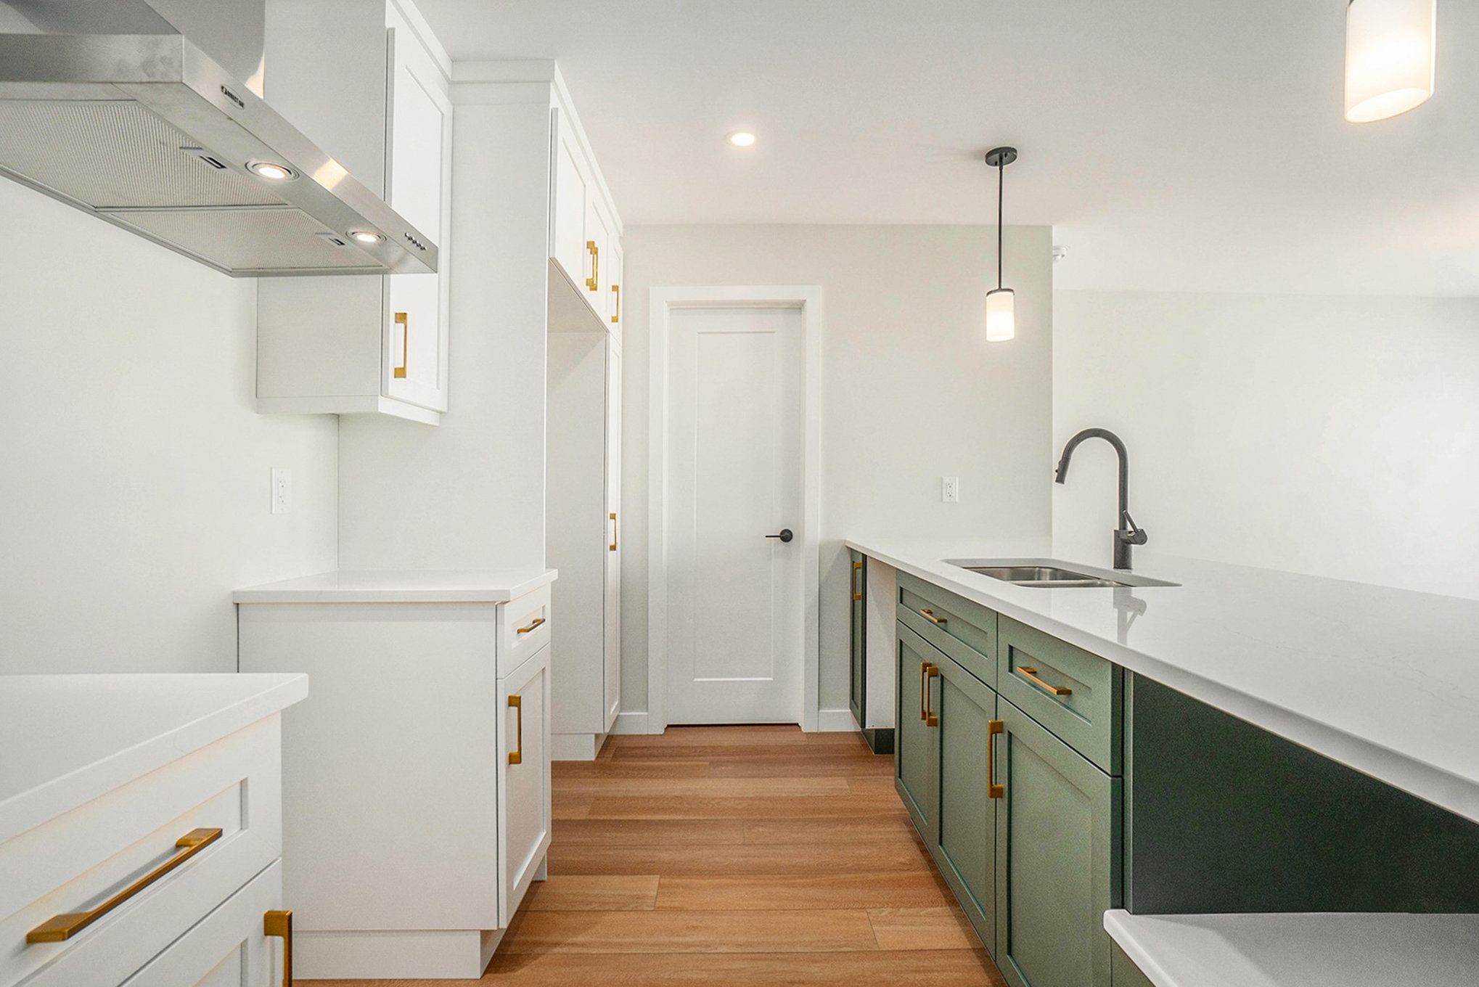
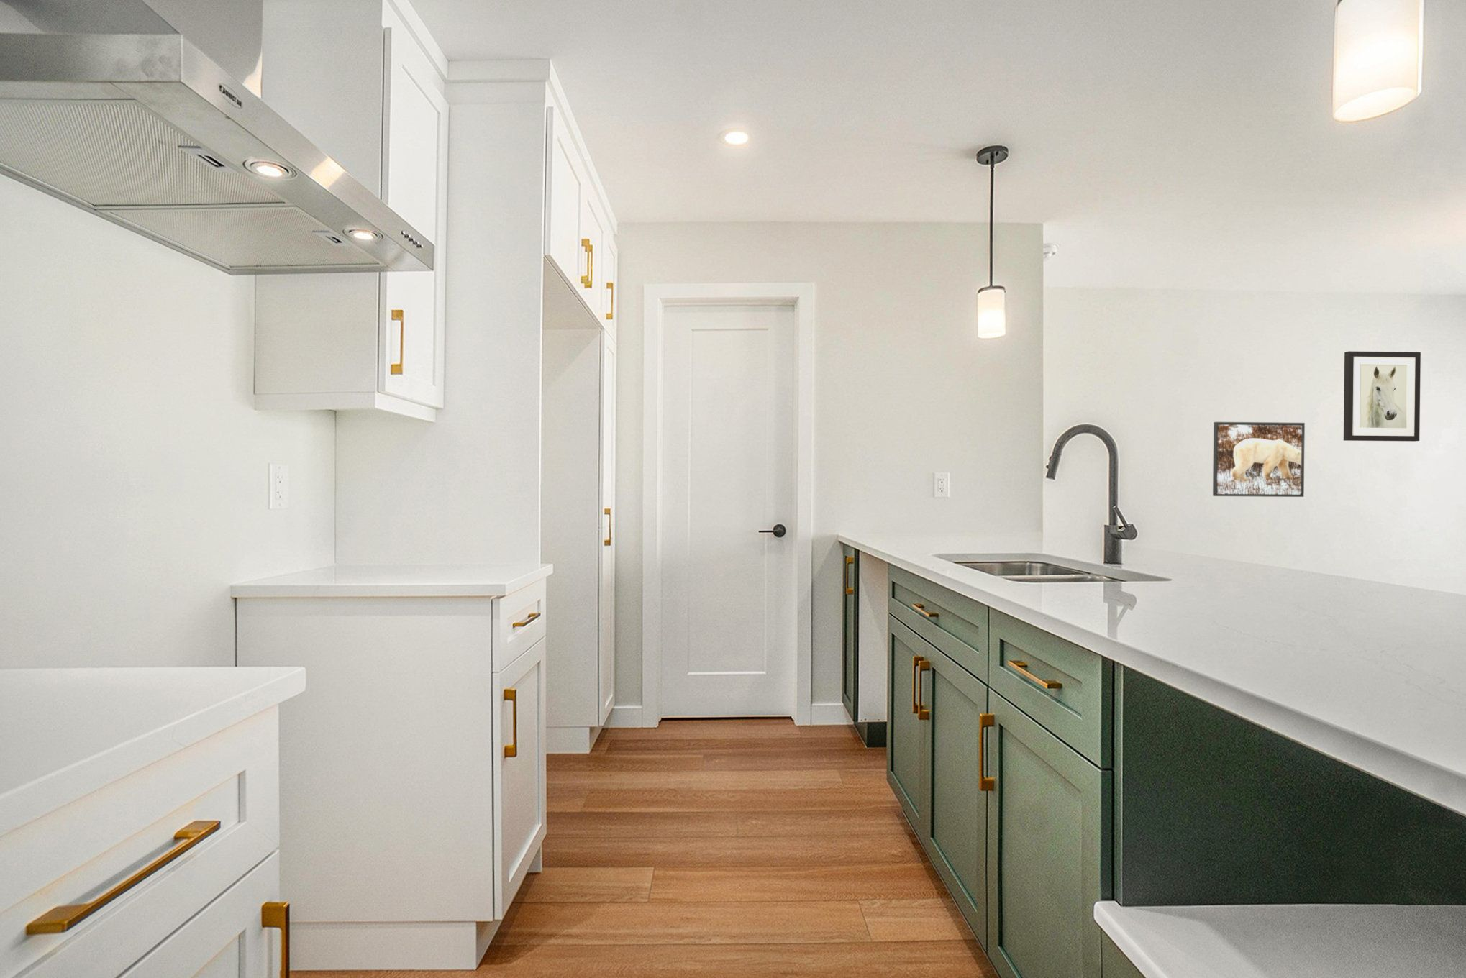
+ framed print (1259, 458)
+ wall art (1382, 396)
